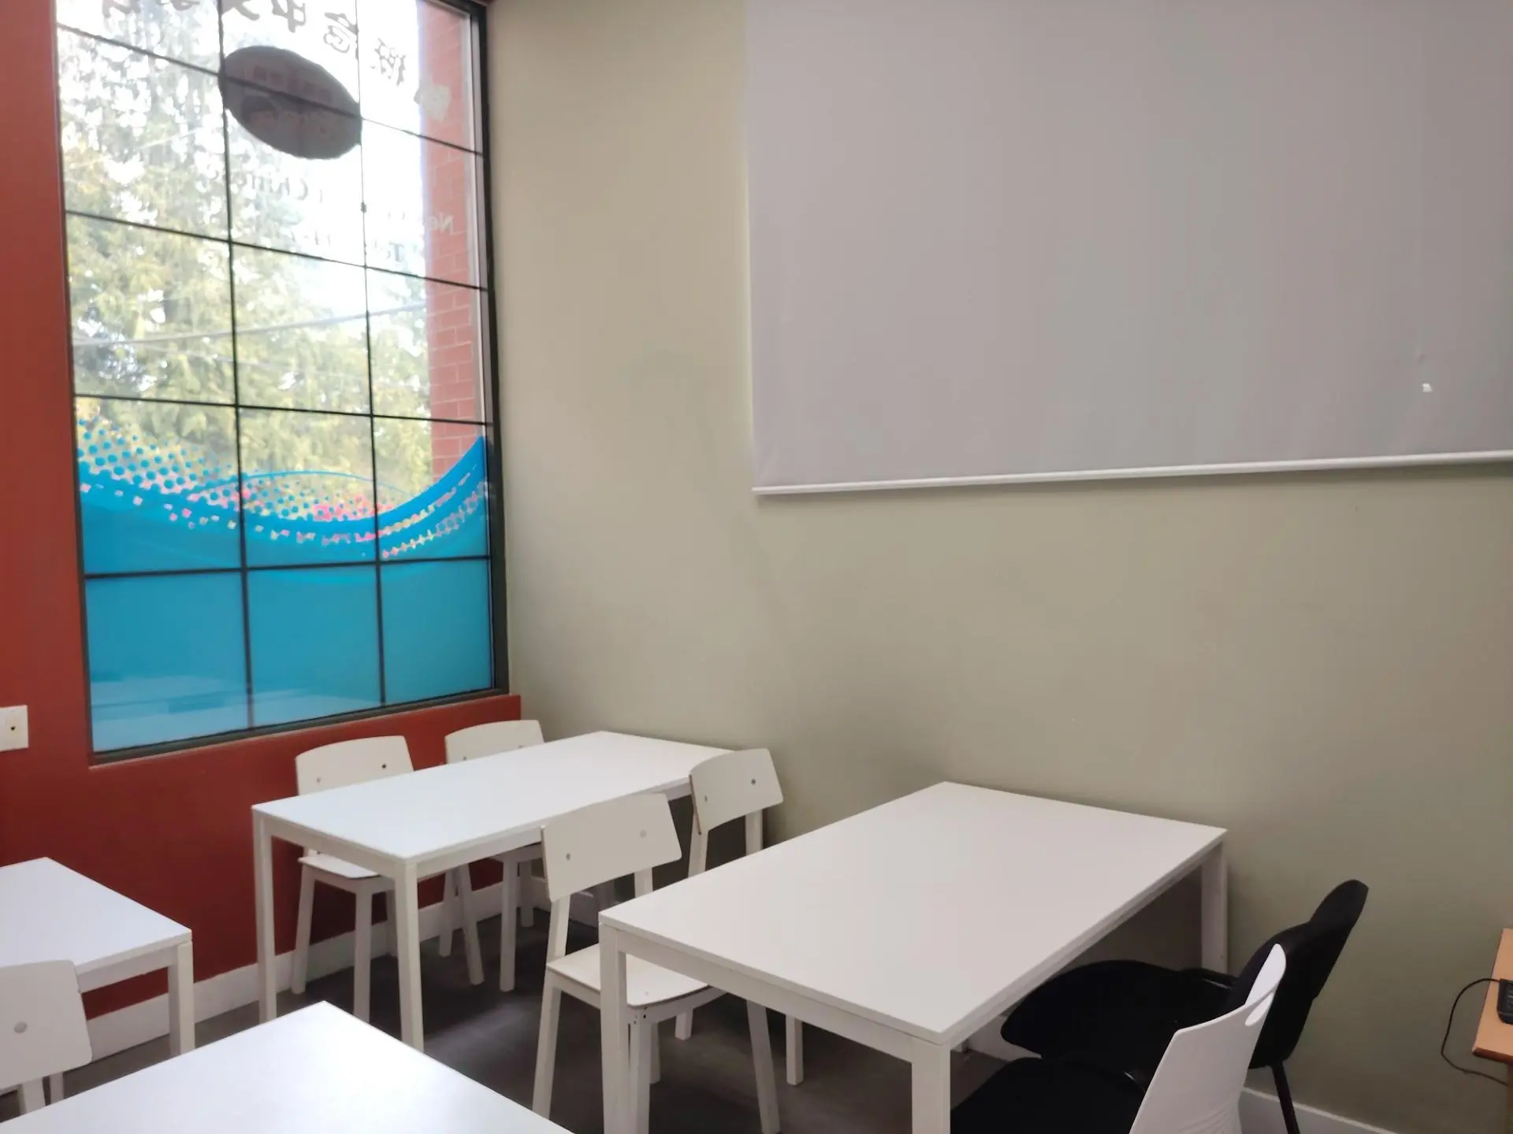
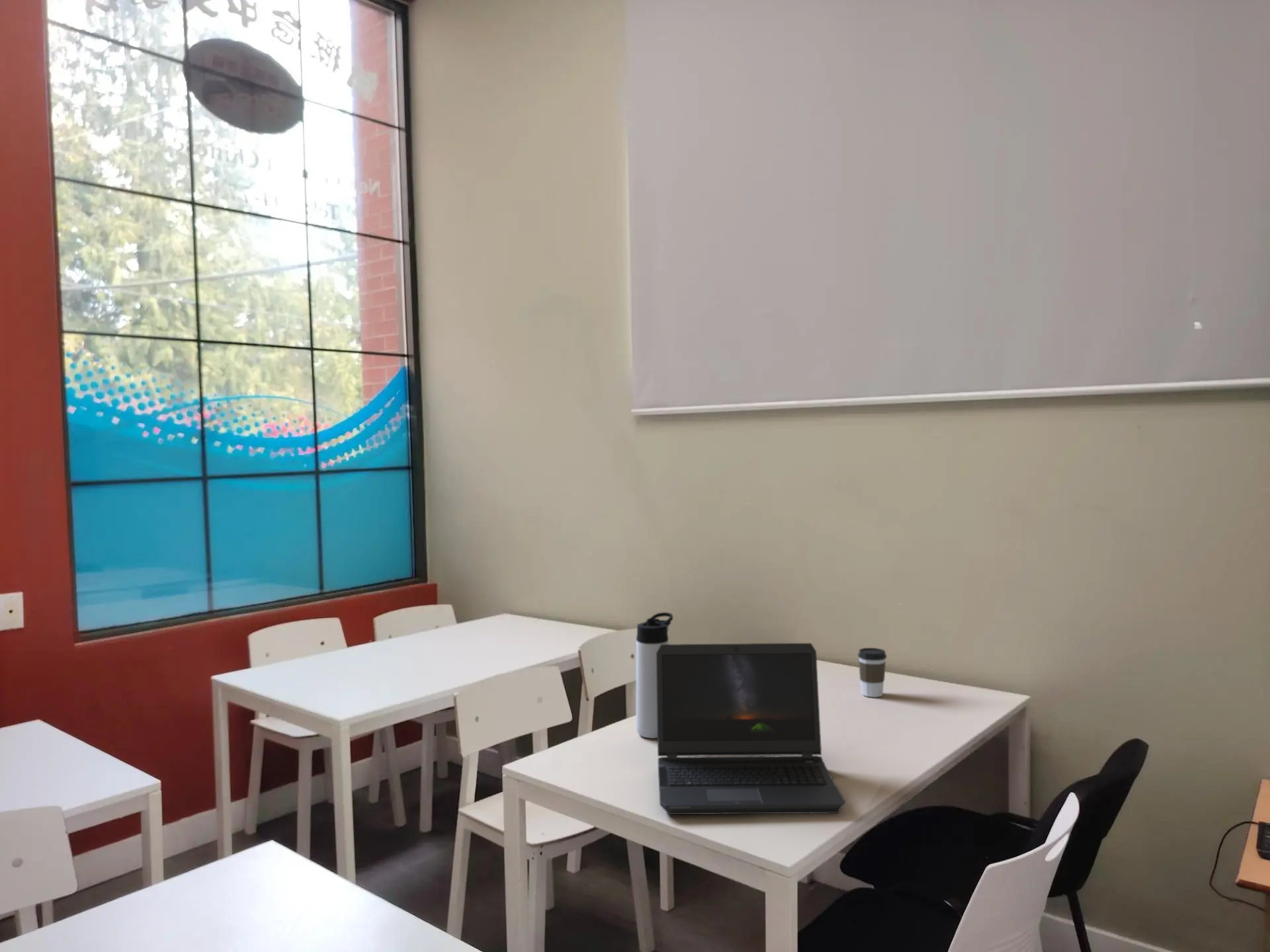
+ laptop computer (743, 723)
+ thermos bottle (656, 674)
+ coffee cup (872, 672)
